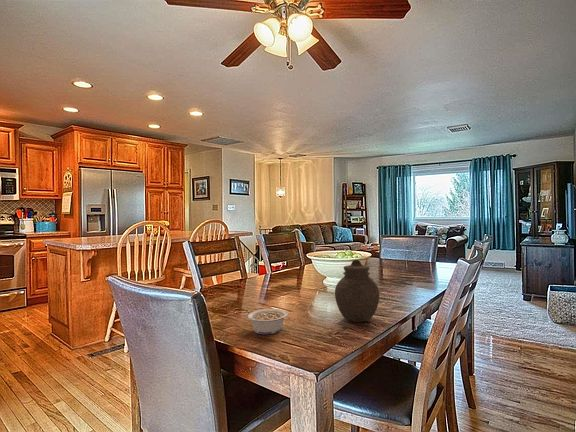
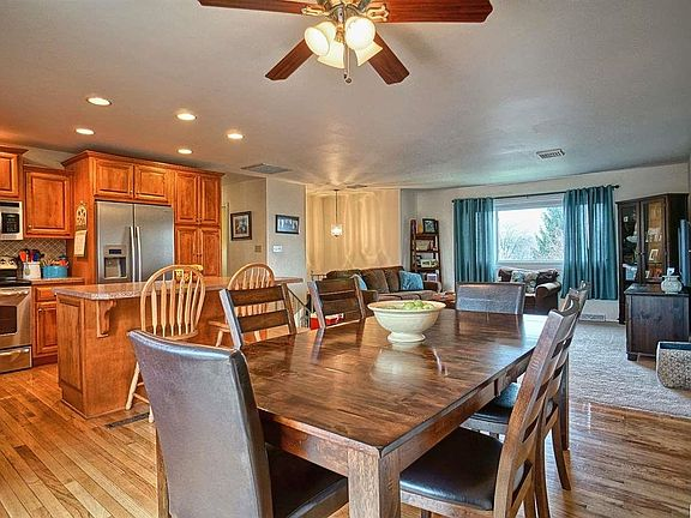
- jar (356, 289)
- legume (267, 321)
